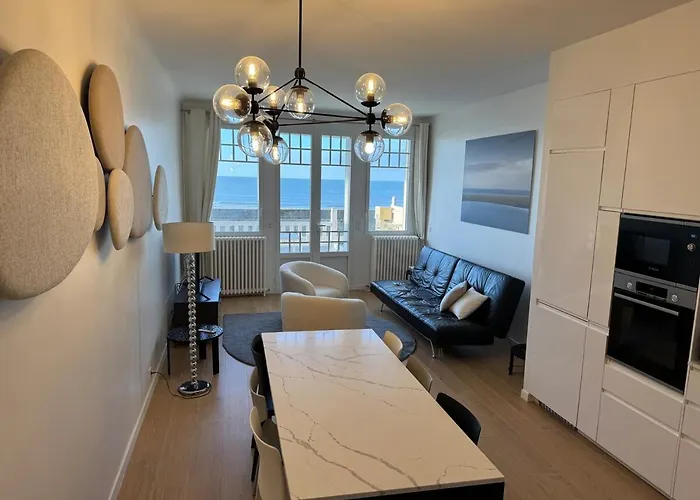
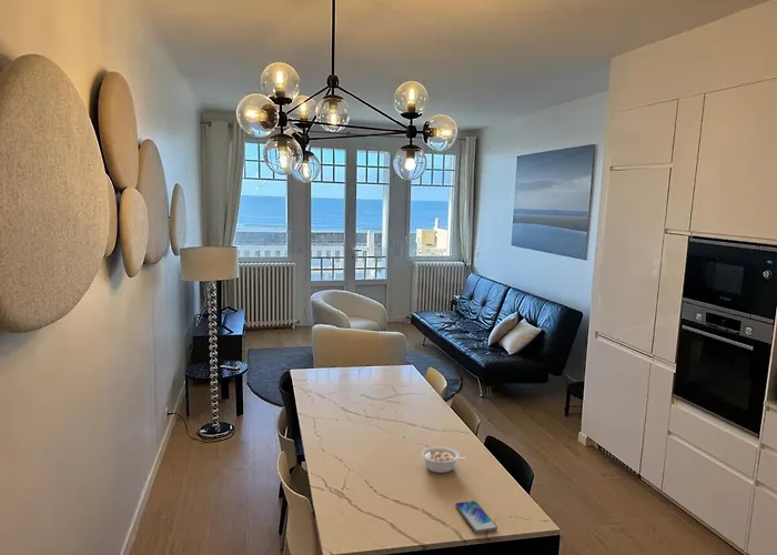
+ legume (441, 458)
+ smartphone (475, 516)
